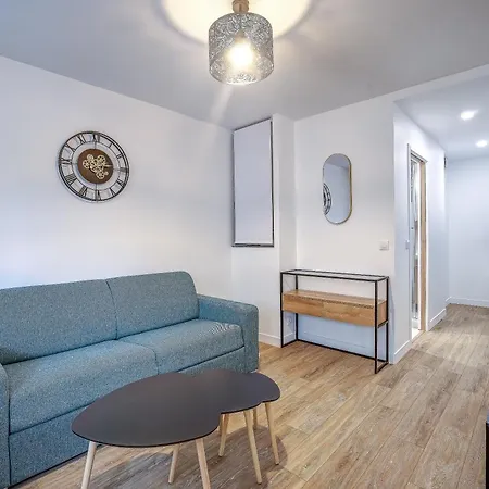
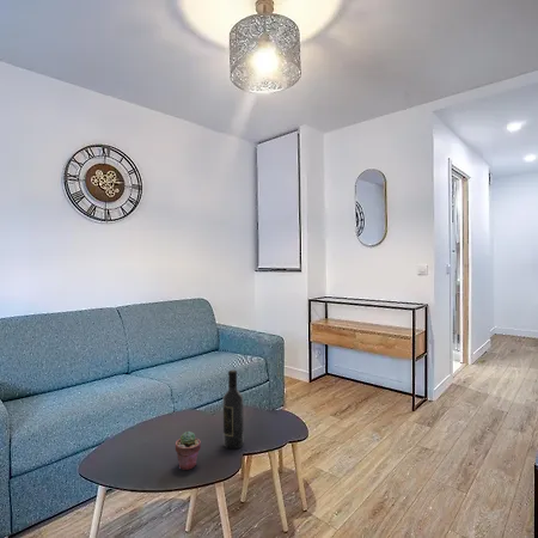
+ wine bottle (233, 408)
+ potted succulent (188, 448)
